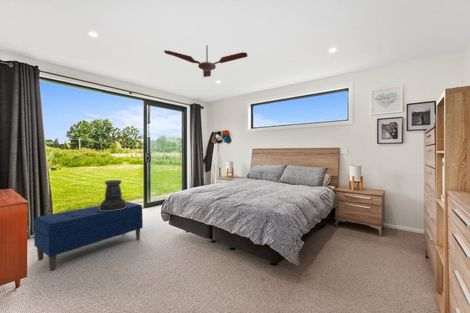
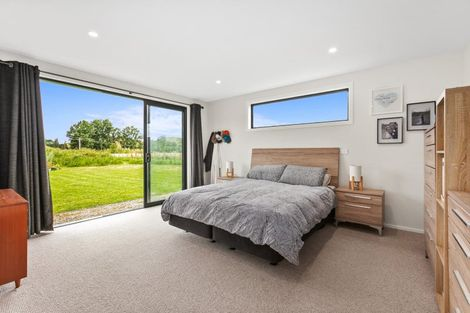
- ceiling fan (206, 61)
- bench (94, 229)
- pedestal (113, 194)
